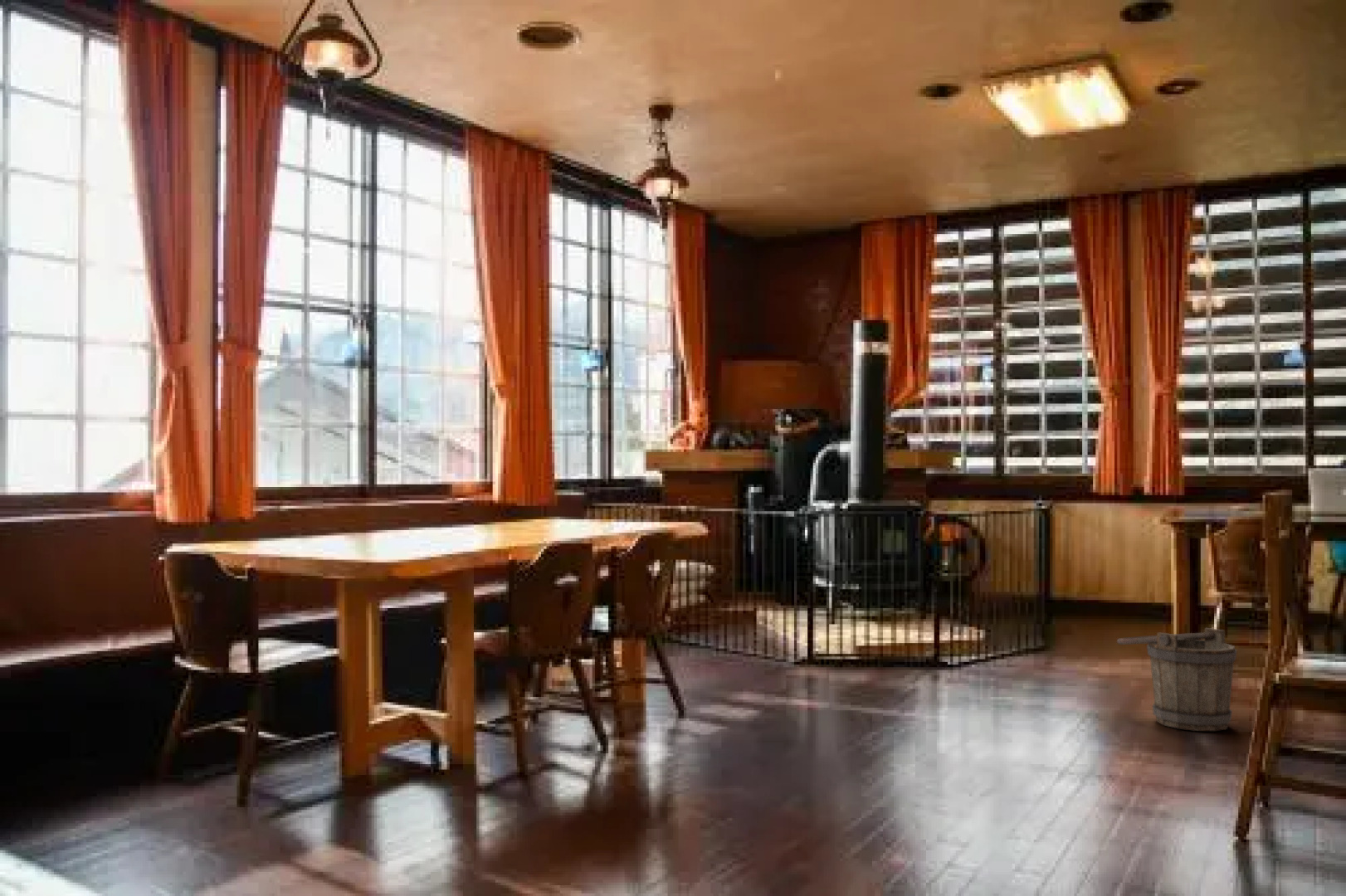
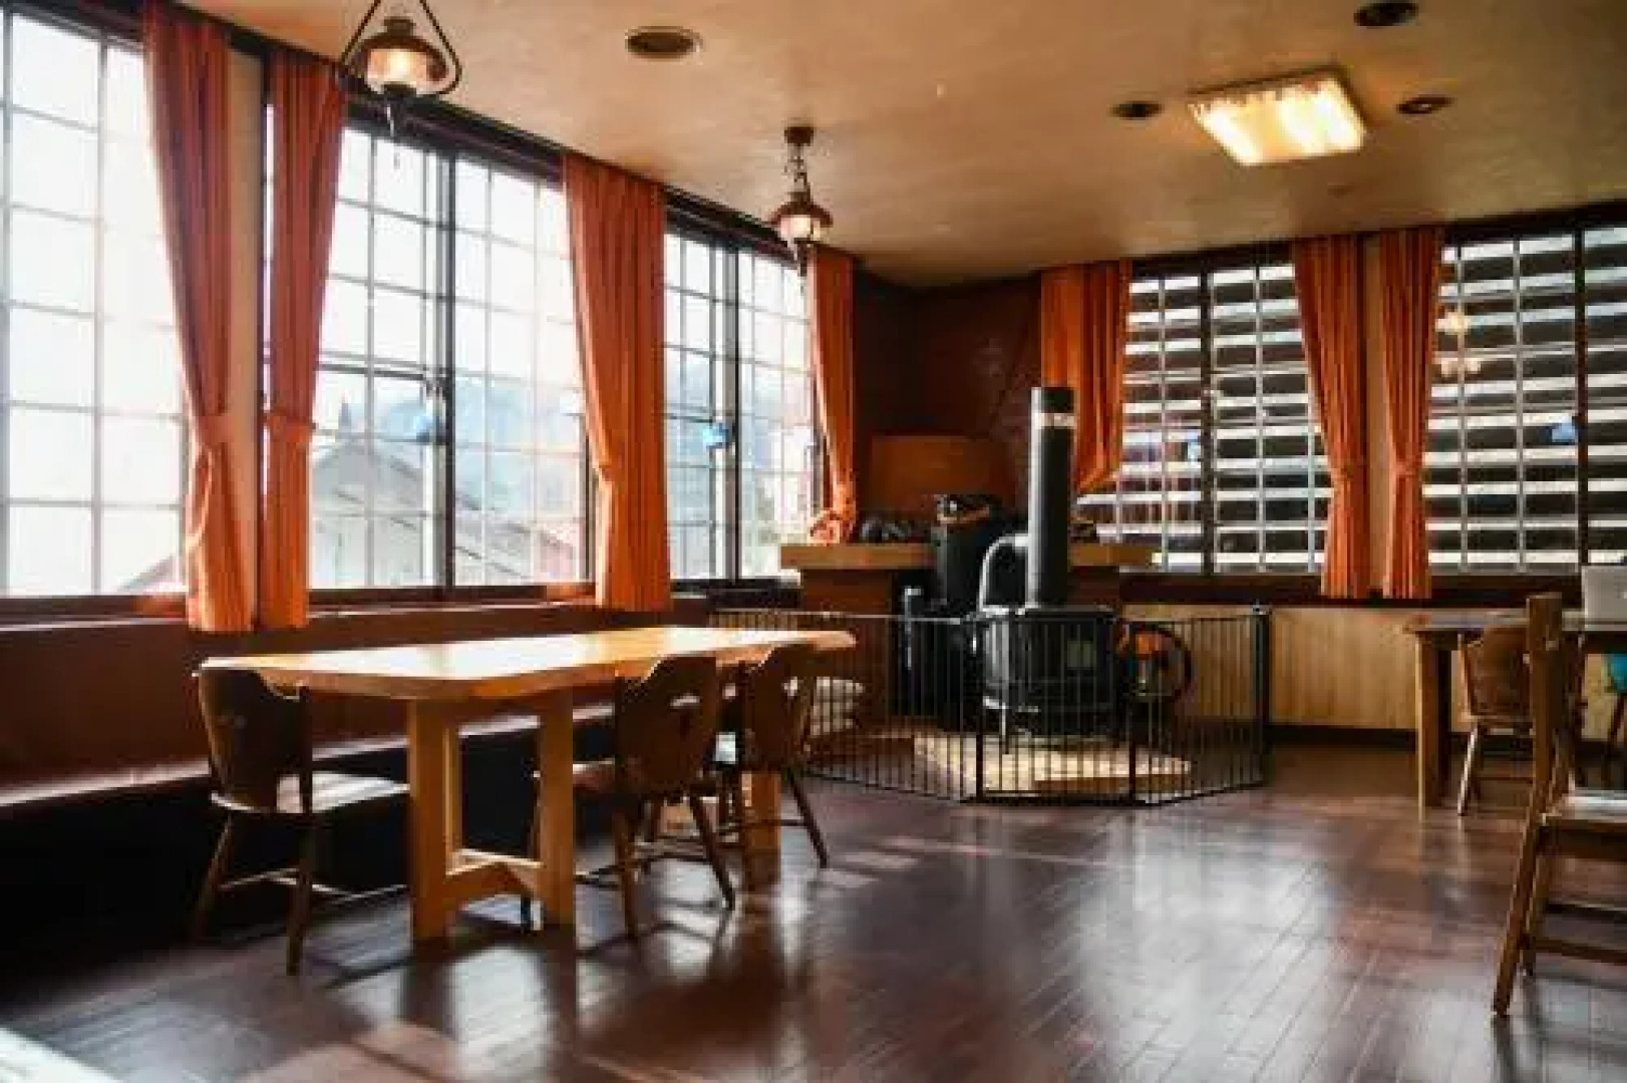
- bucket (1173, 674)
